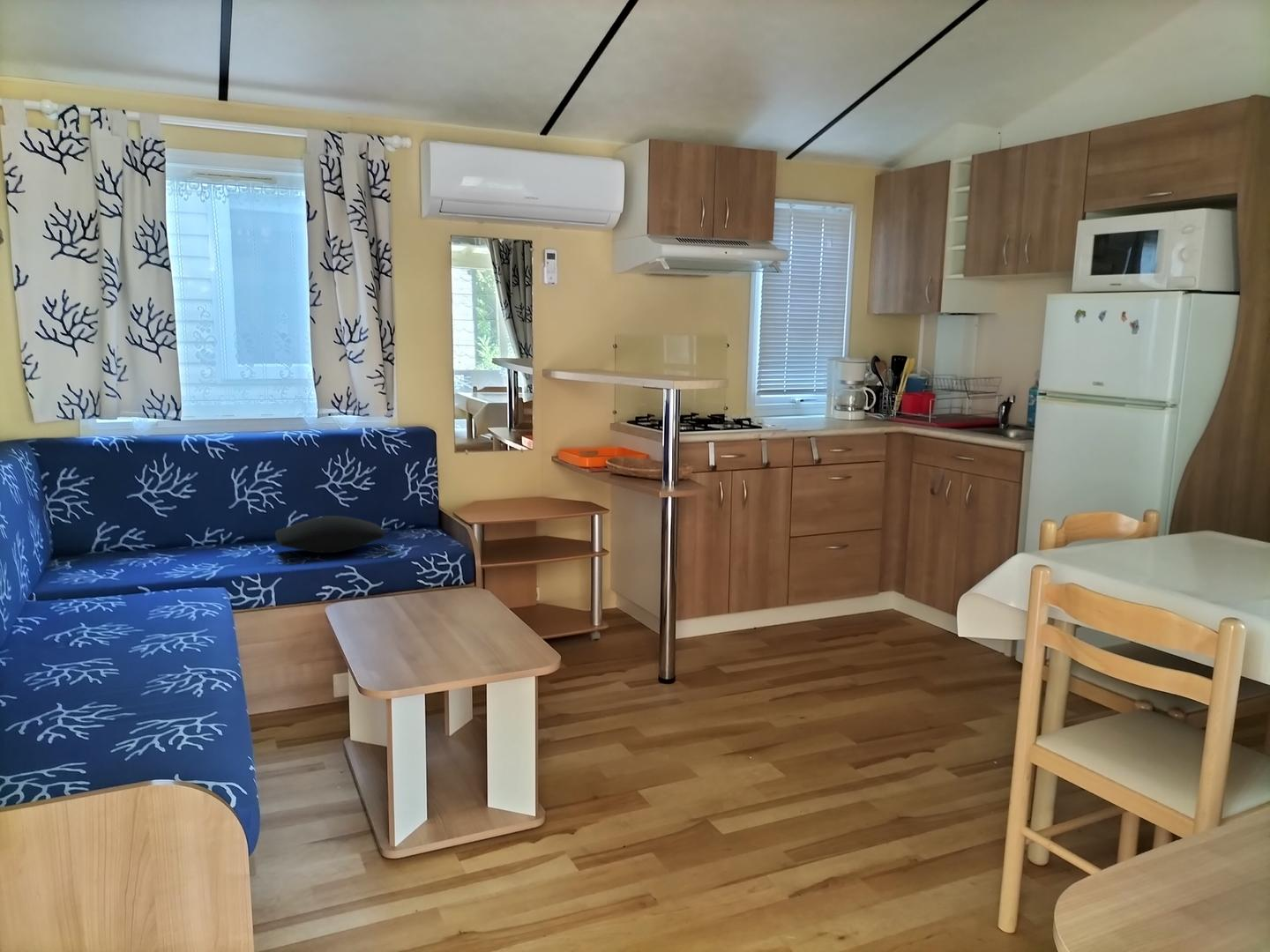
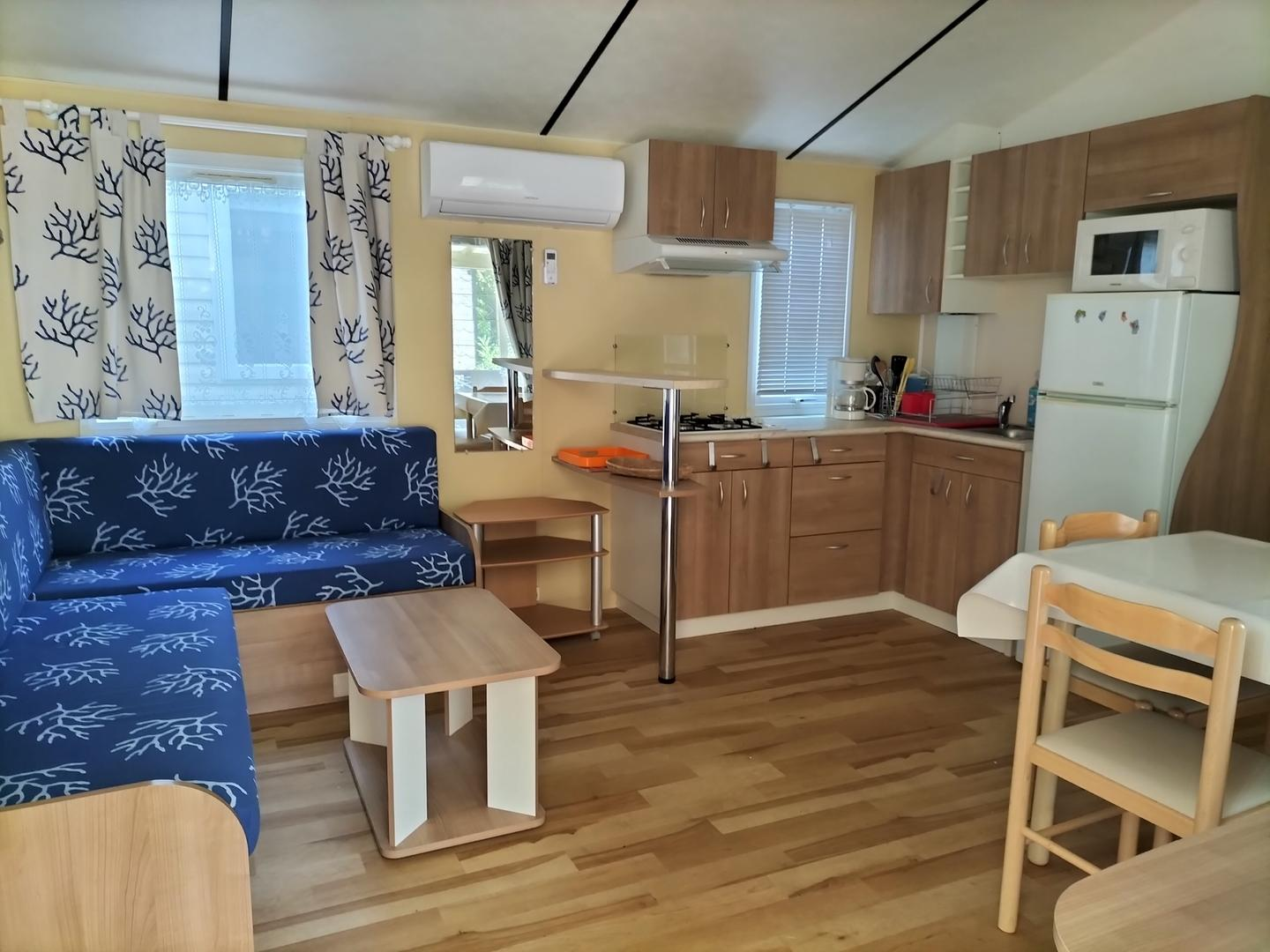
- cushion (330, 534)
